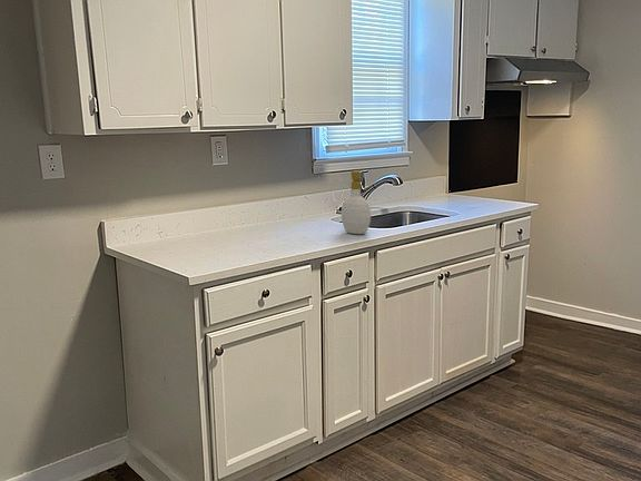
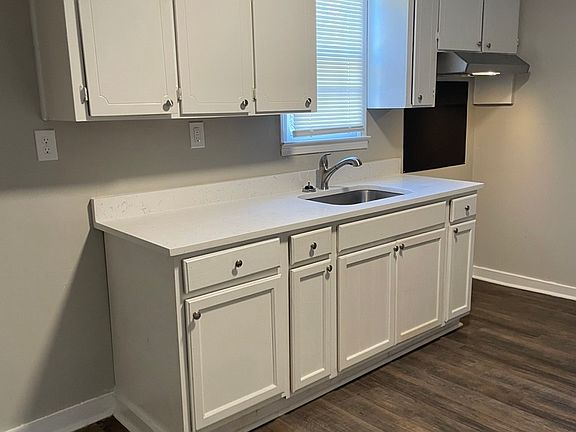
- soap bottle (356, 202)
